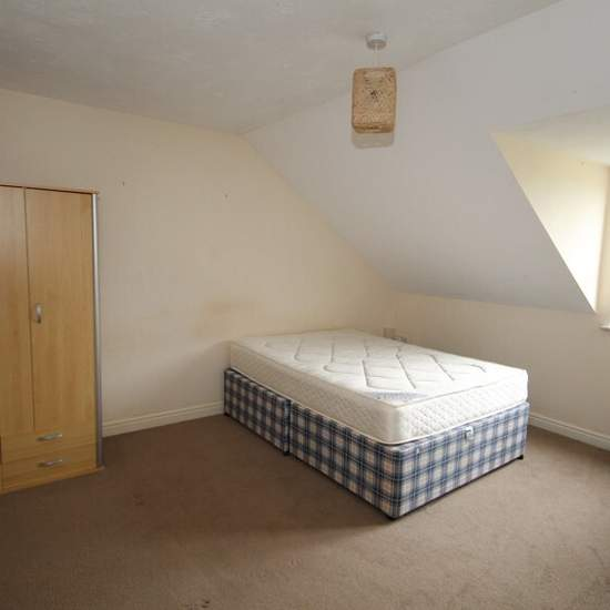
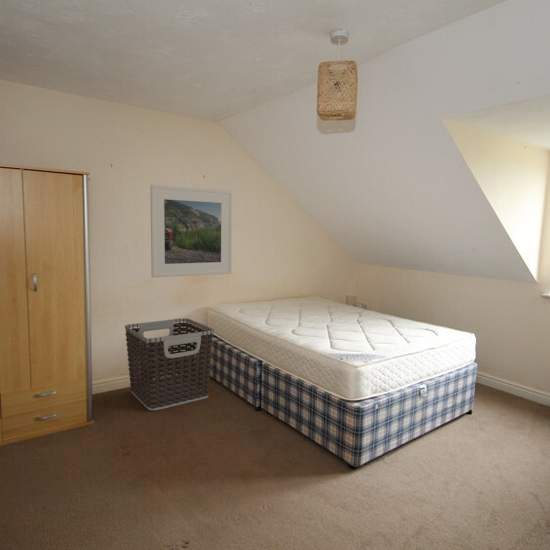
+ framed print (193, 232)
+ clothes hamper (169, 360)
